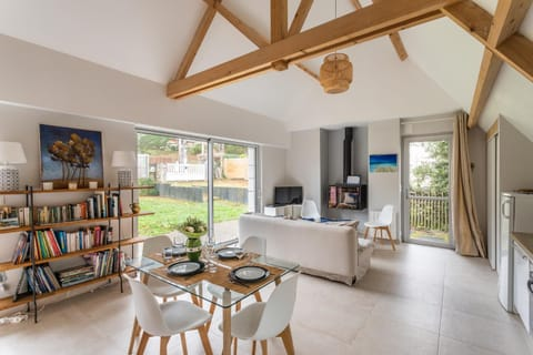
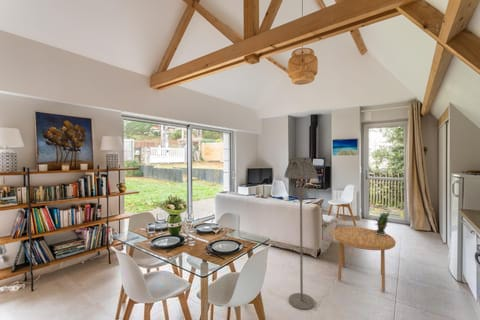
+ floor lamp (301, 229)
+ side table (365, 249)
+ potted plant (381, 222)
